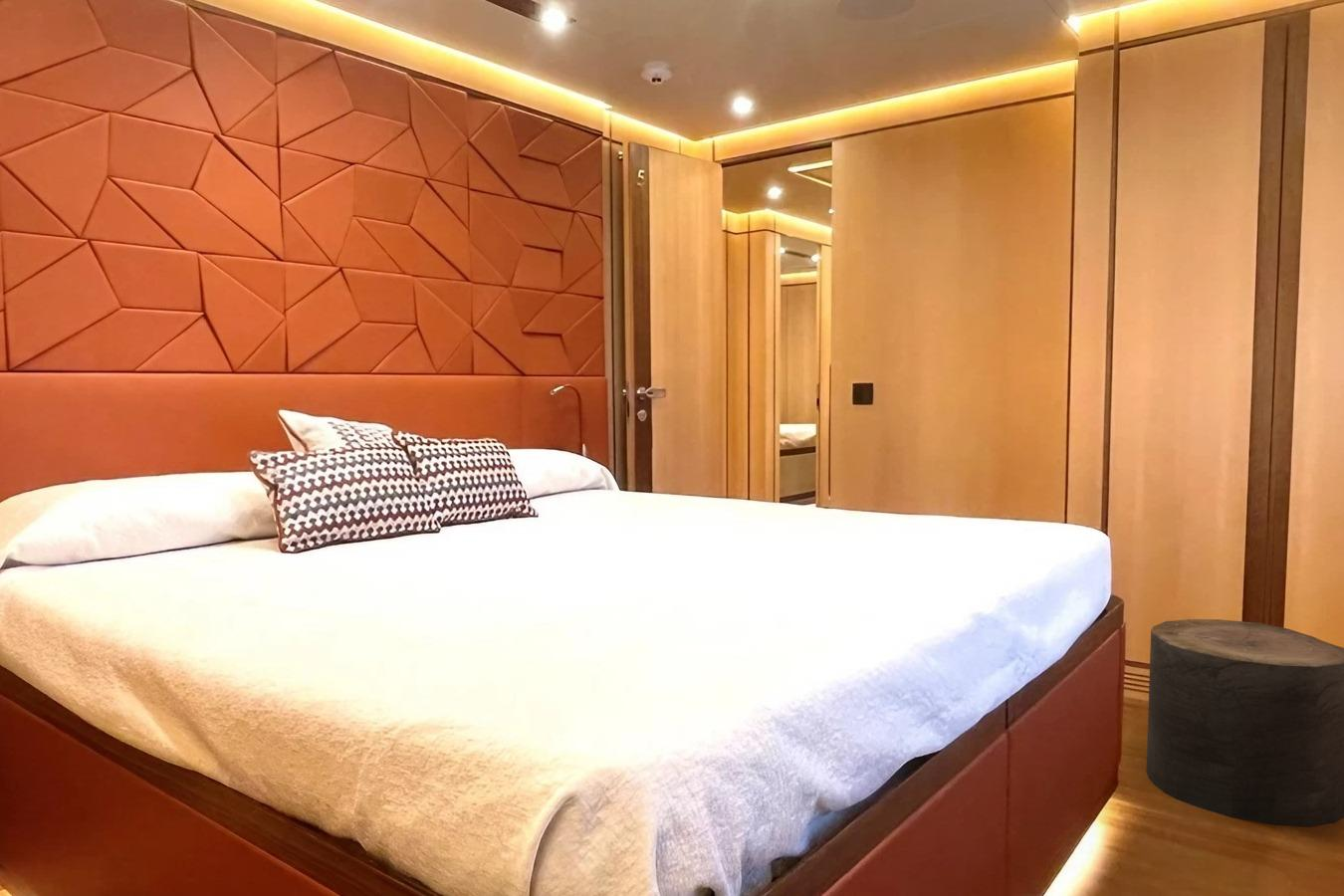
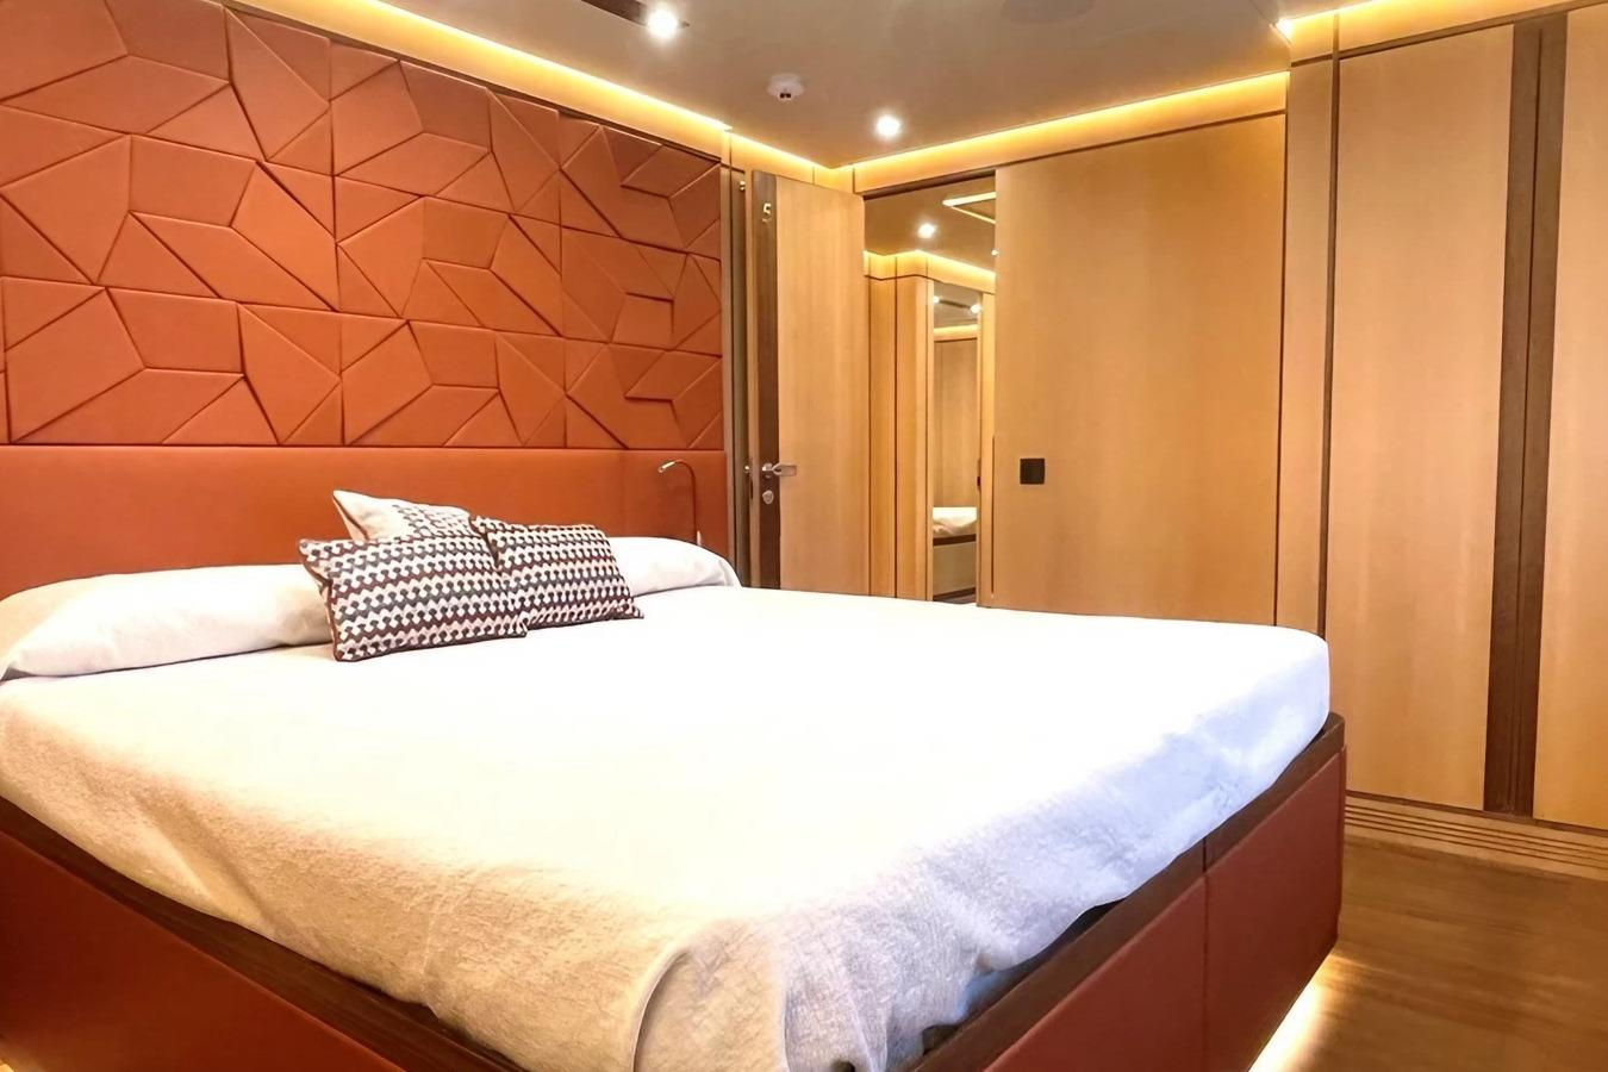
- stool (1242, 714)
